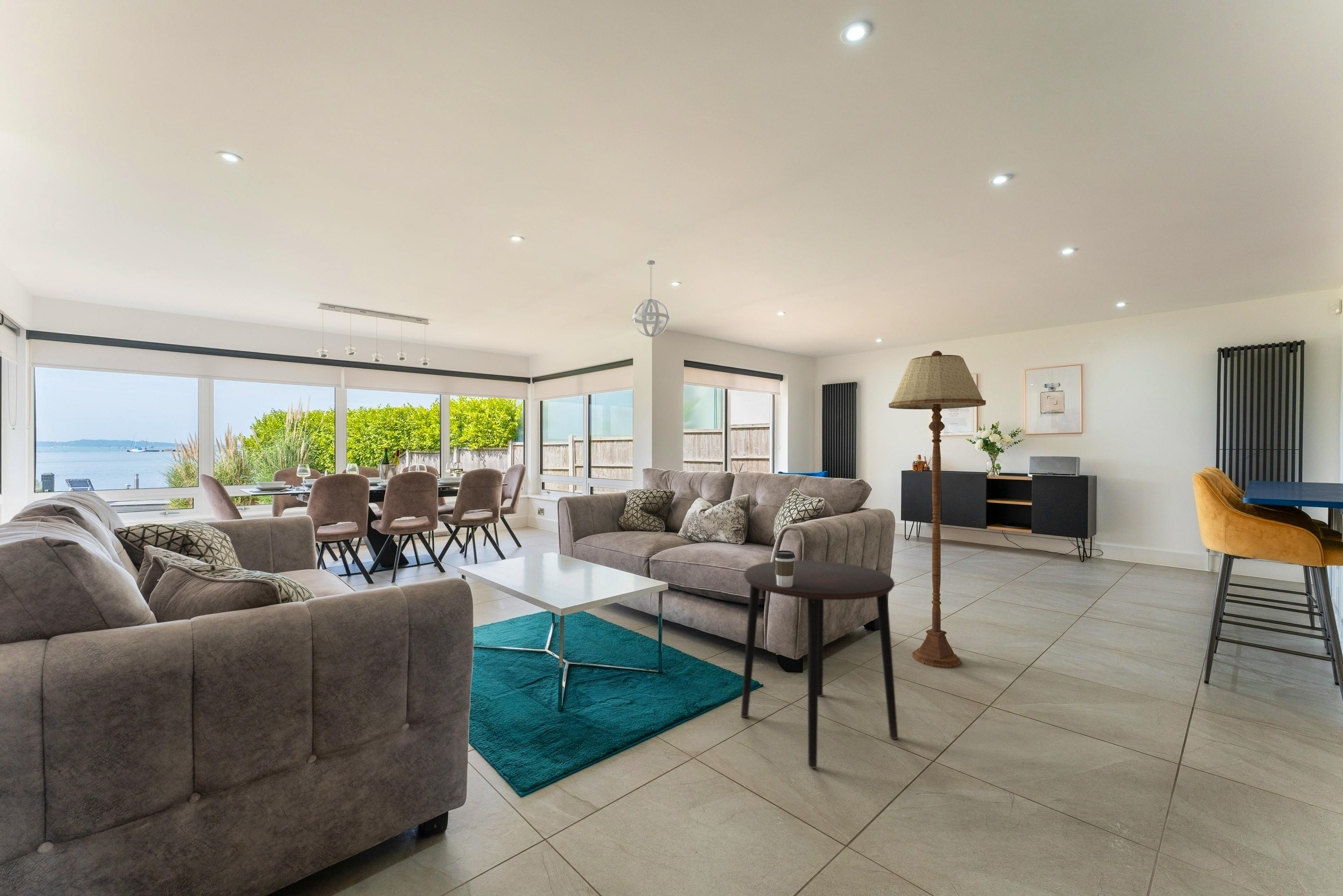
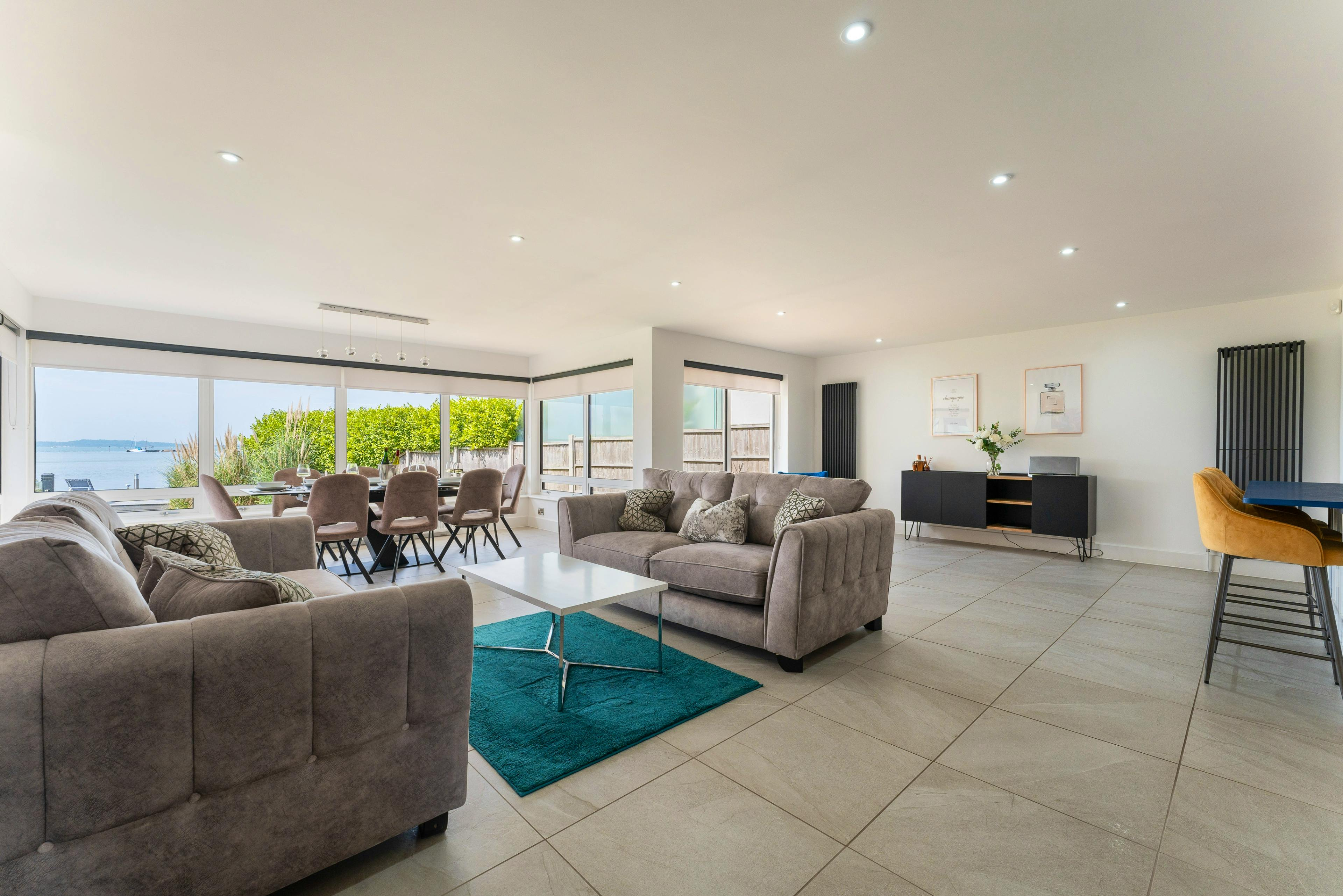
- coffee cup (784, 568)
- pendant light (651, 299)
- floor lamp (936, 505)
- side table (816, 651)
